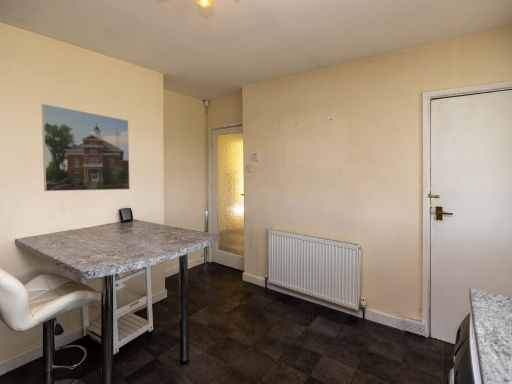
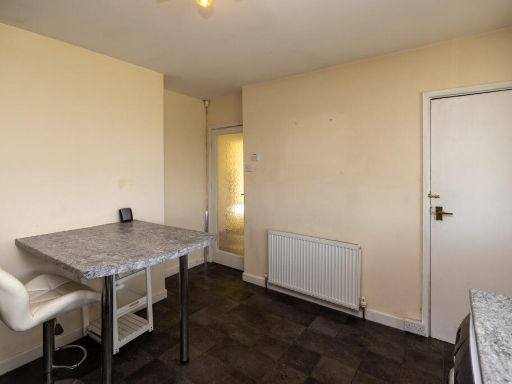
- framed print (90, 151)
